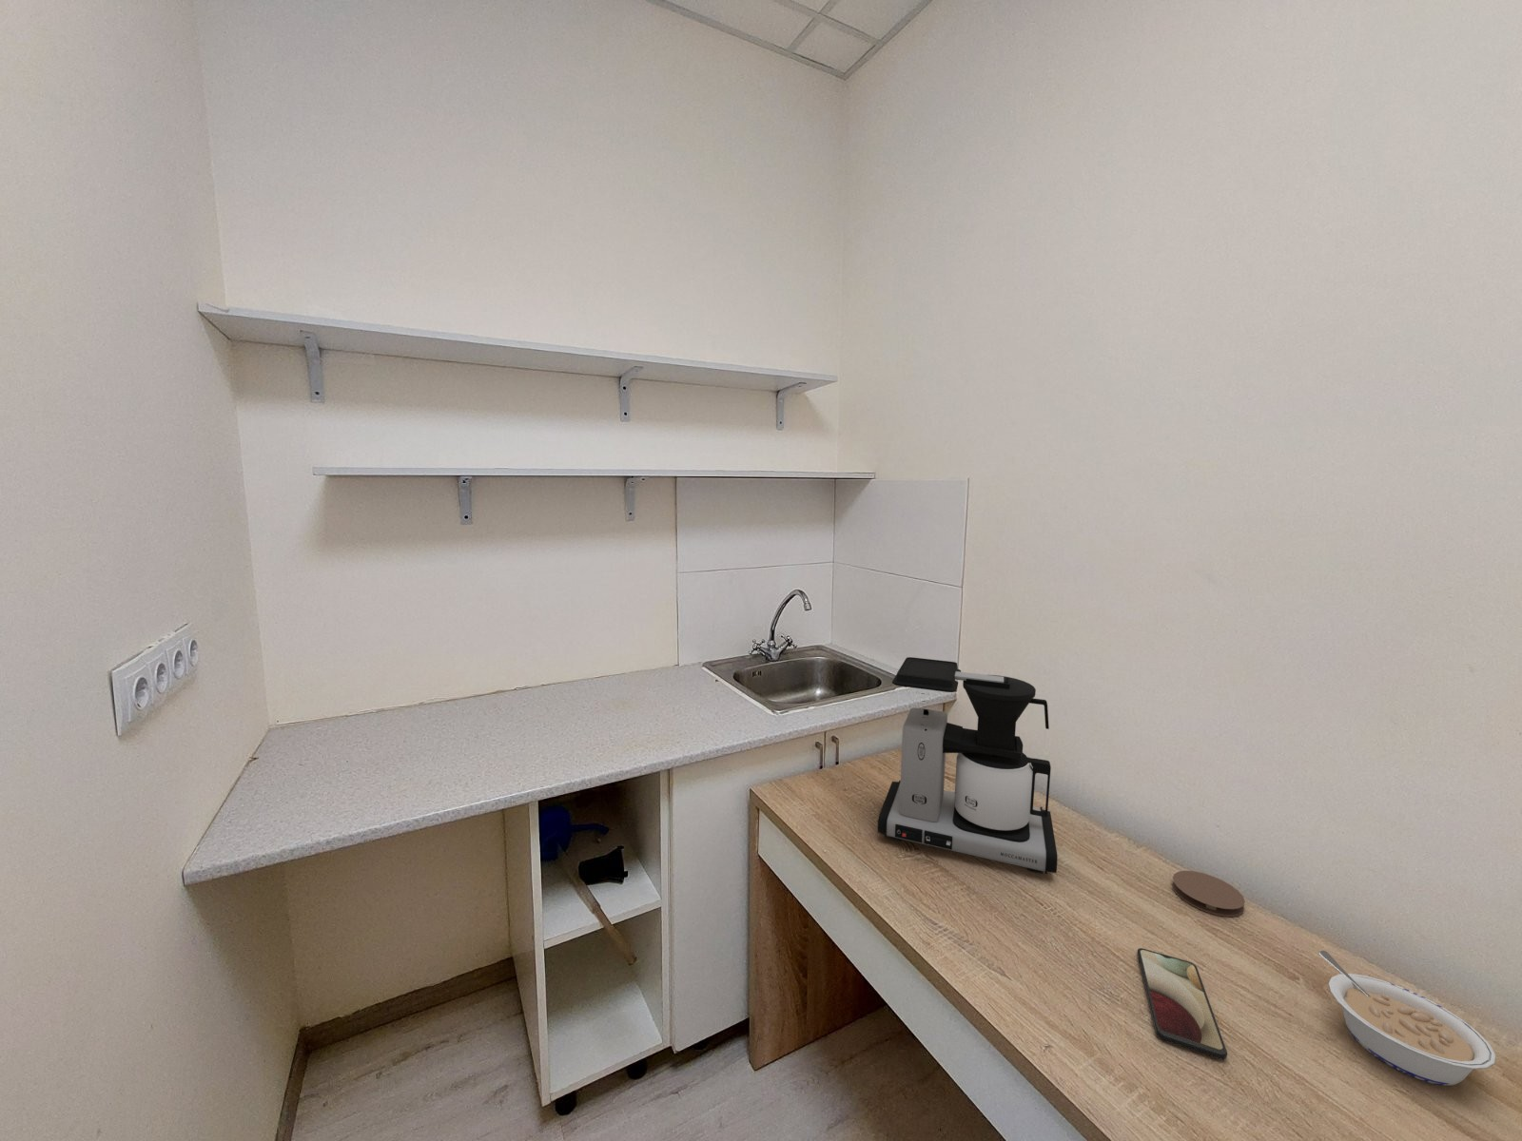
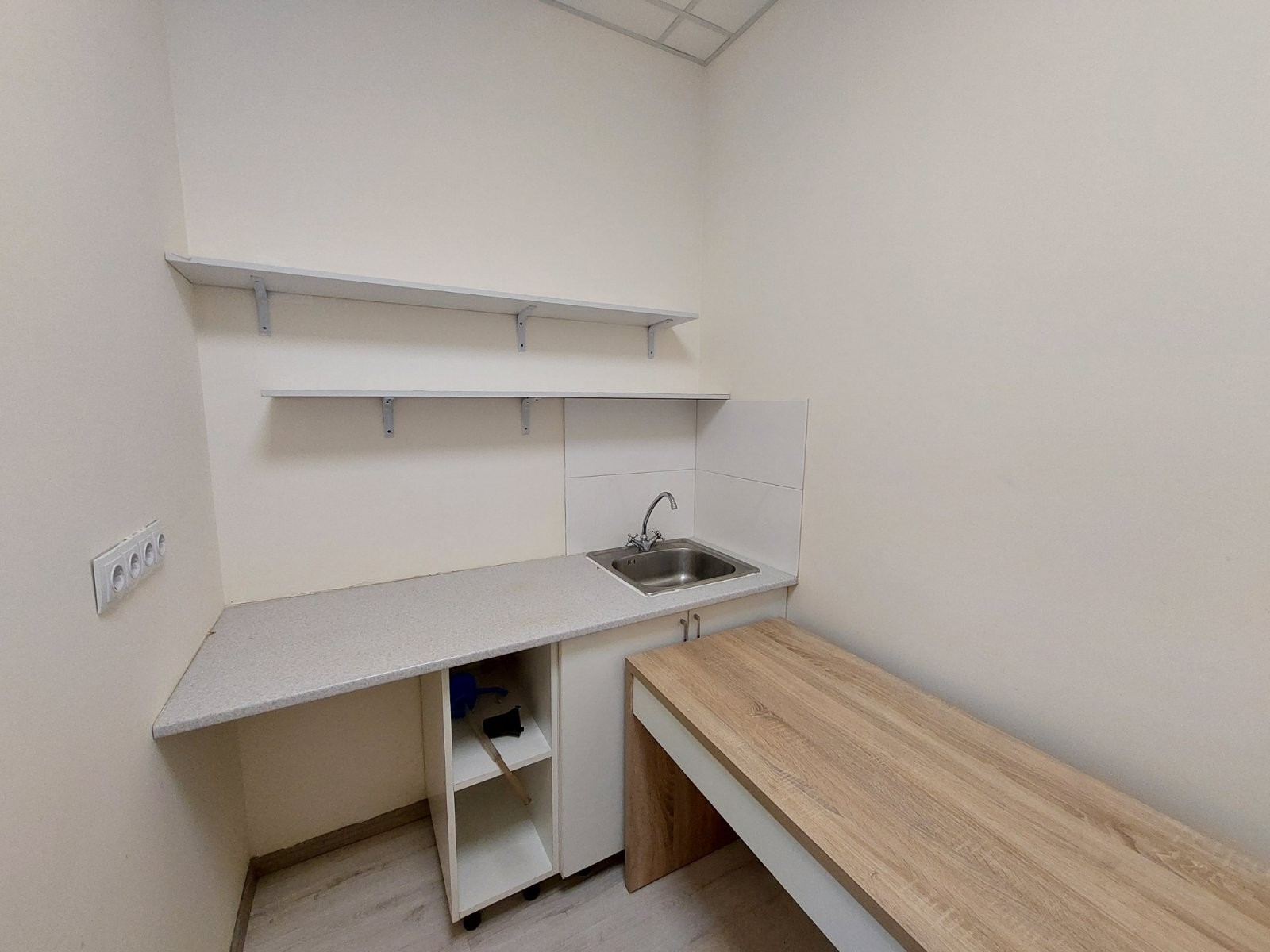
- smartphone (1177, 998)
- coaster (1207, 892)
- coffee maker (967, 756)
- legume (1397, 1027)
